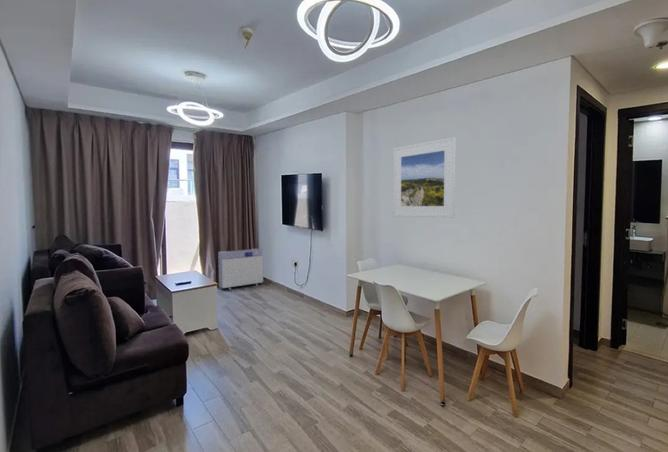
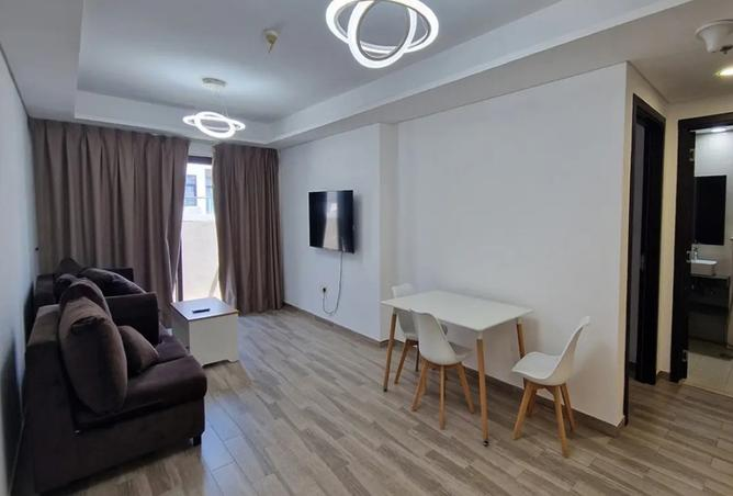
- air purifier (240, 268)
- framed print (421, 180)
